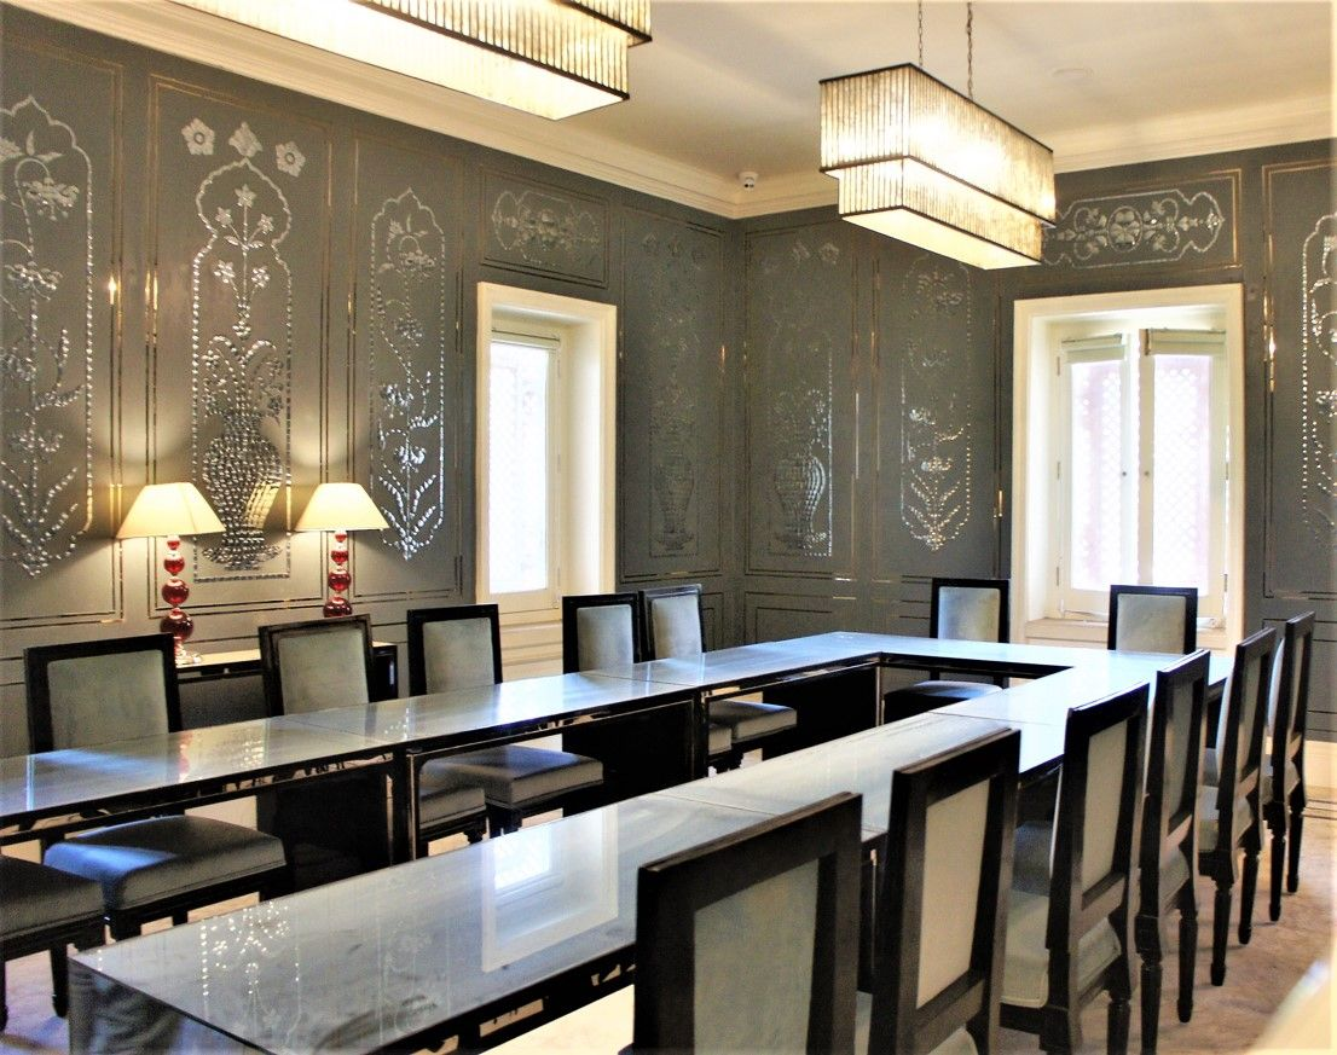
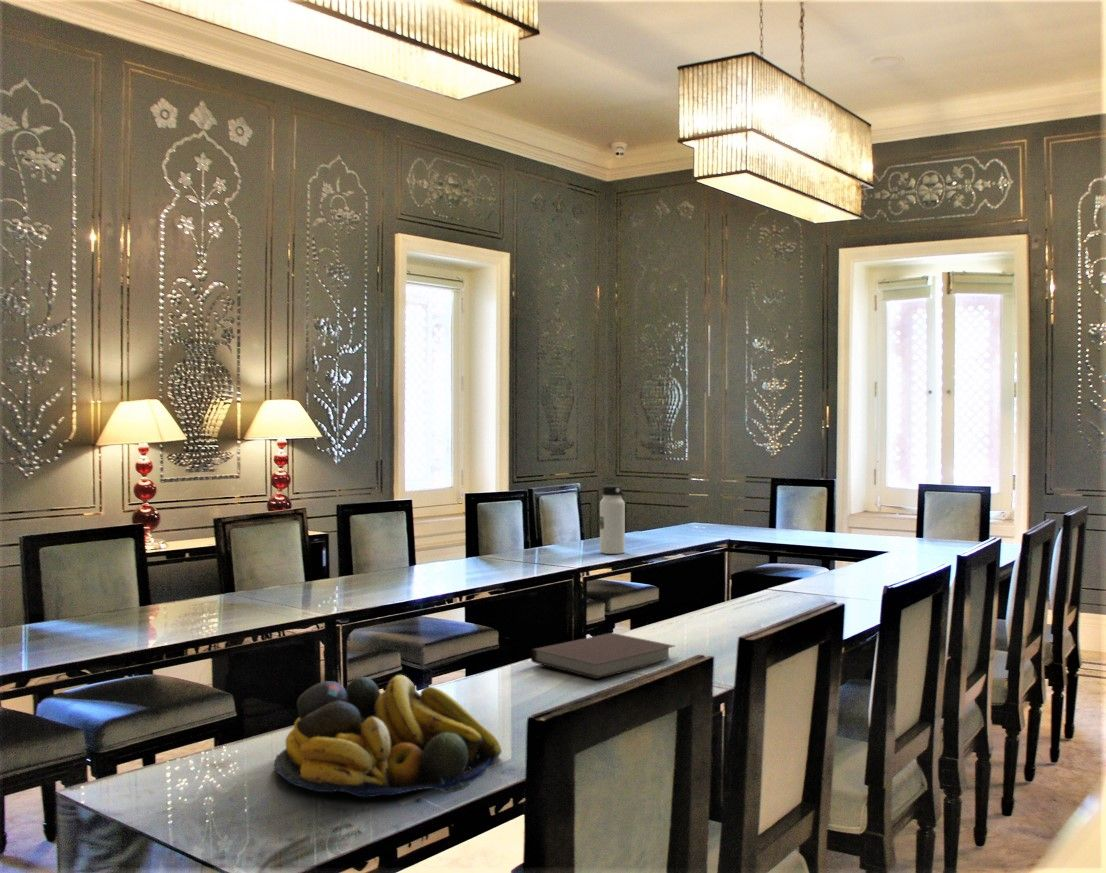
+ notebook (603, 653)
+ fruit bowl (387, 721)
+ water bottle (612, 519)
